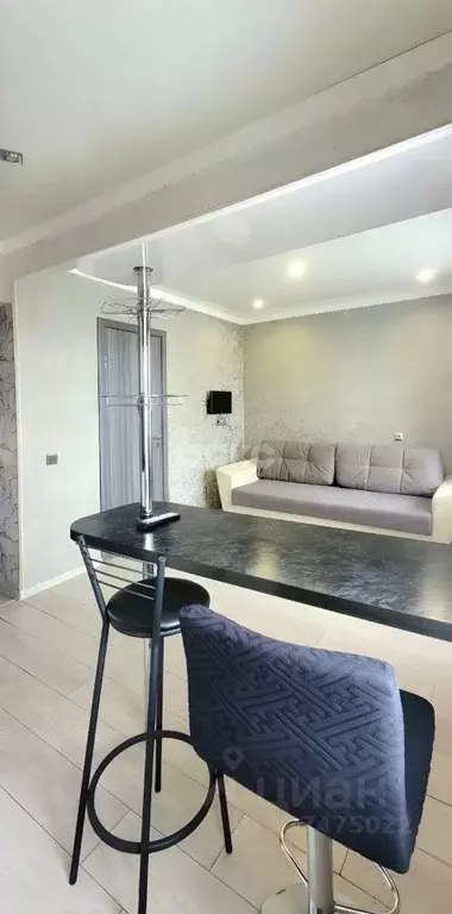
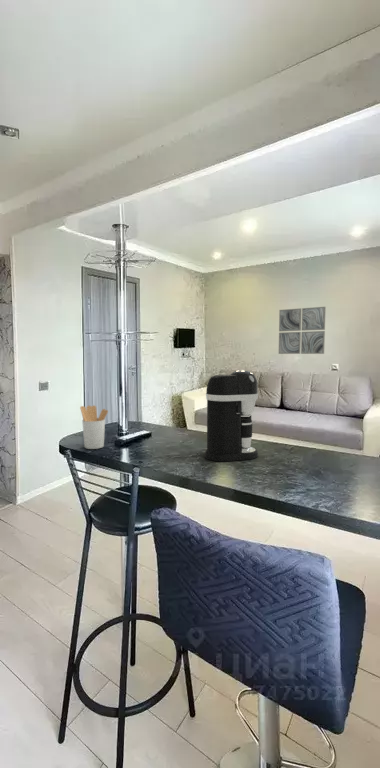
+ wall art (300, 330)
+ coffee maker (231, 413)
+ utensil holder (92, 425)
